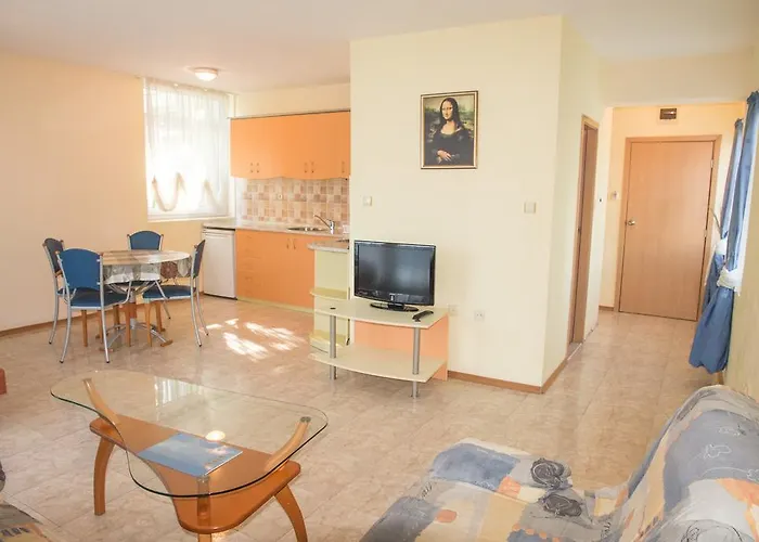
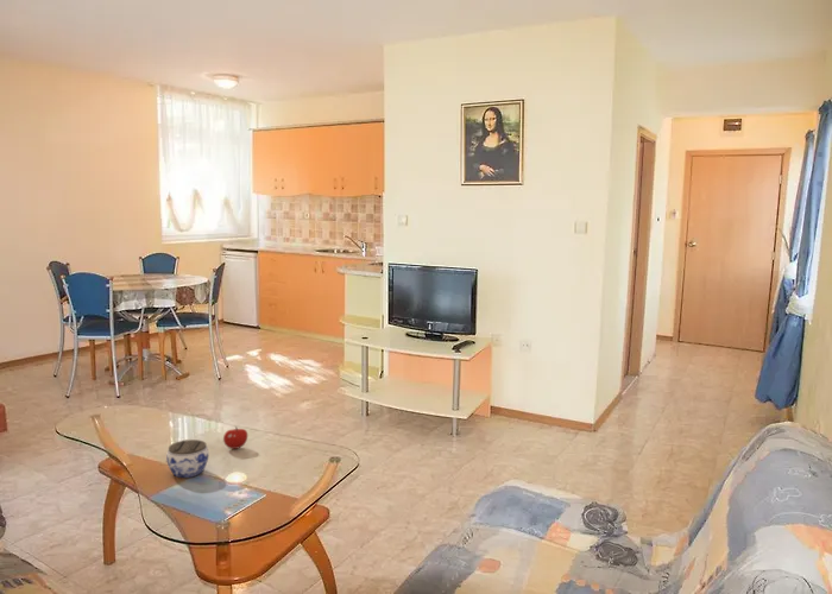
+ jar (188, 459)
+ fruit (235, 437)
